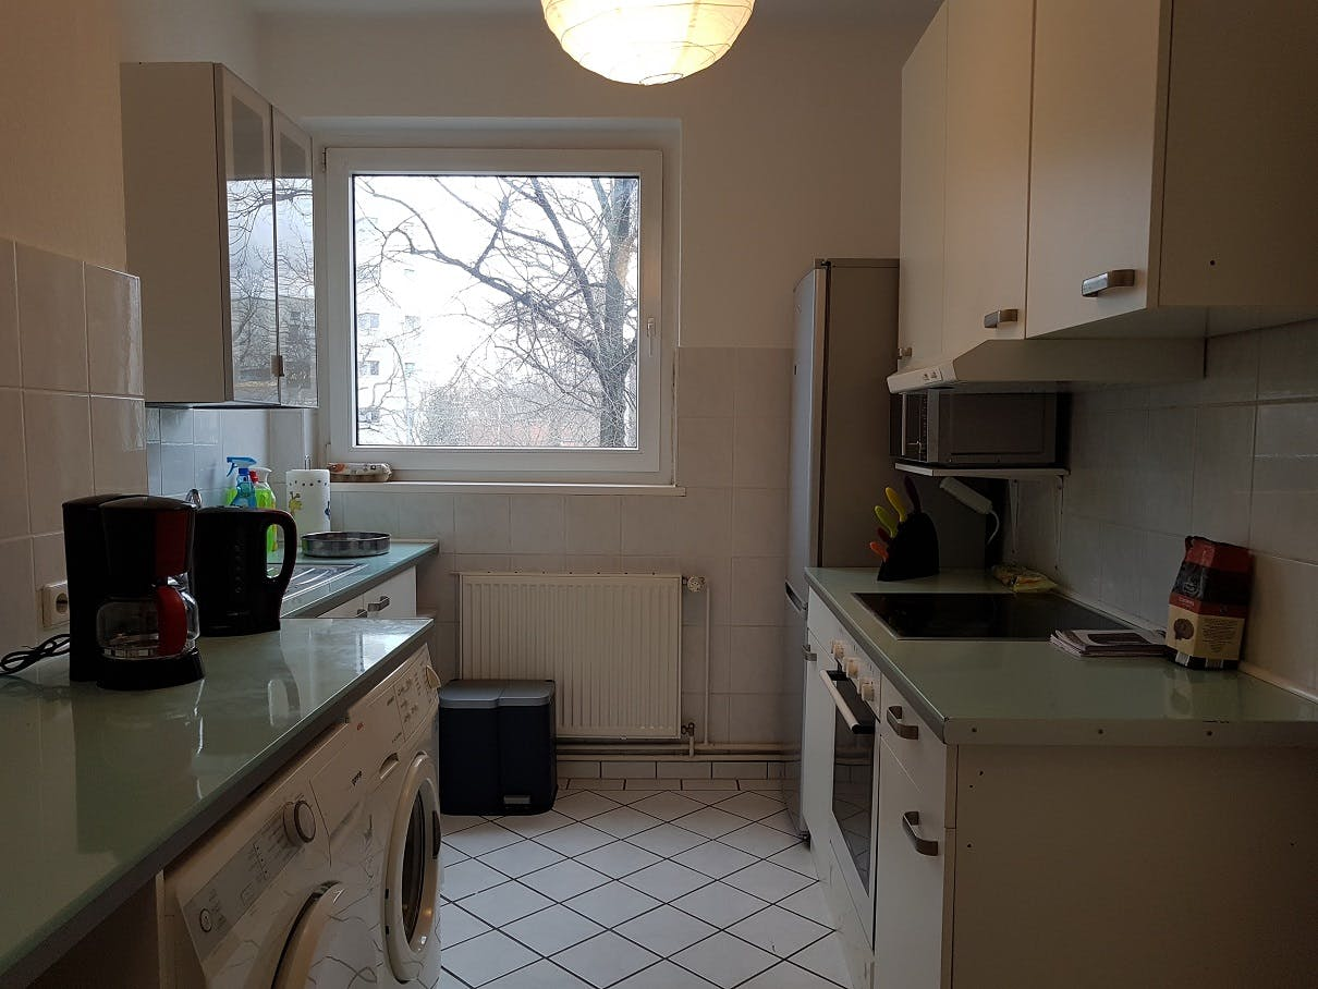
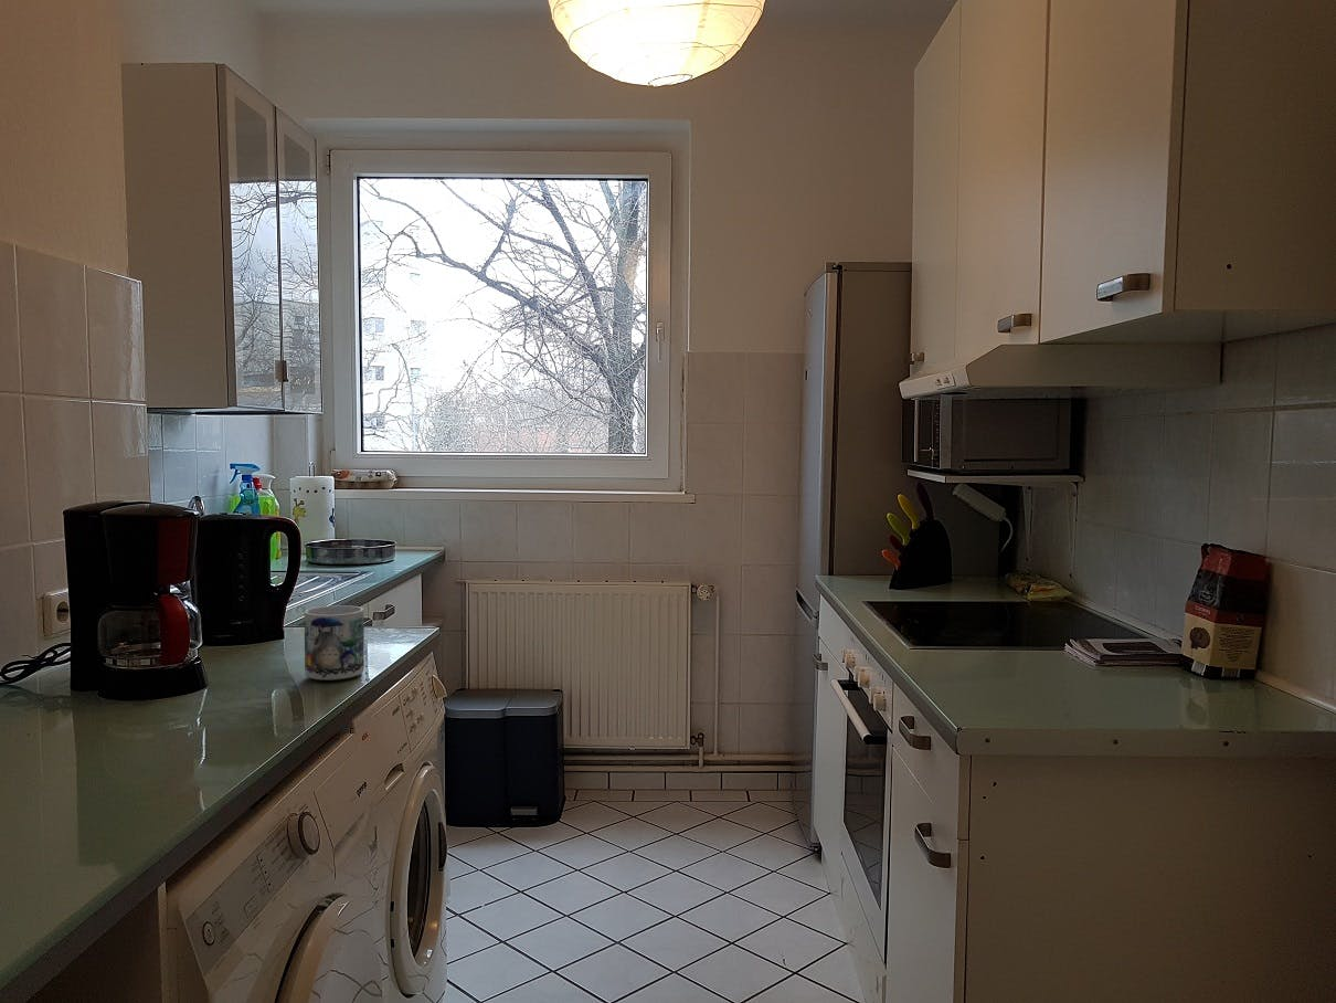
+ mug (338, 640)
